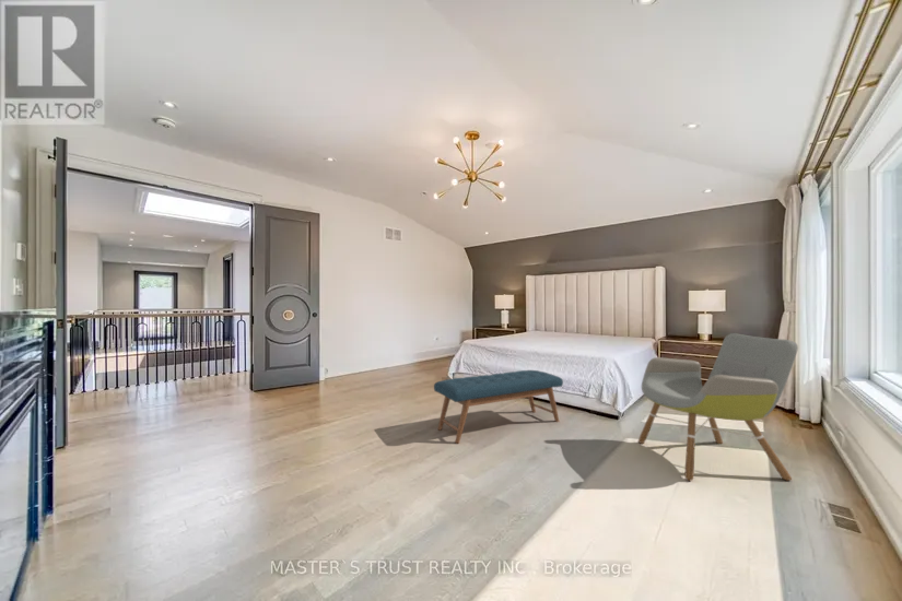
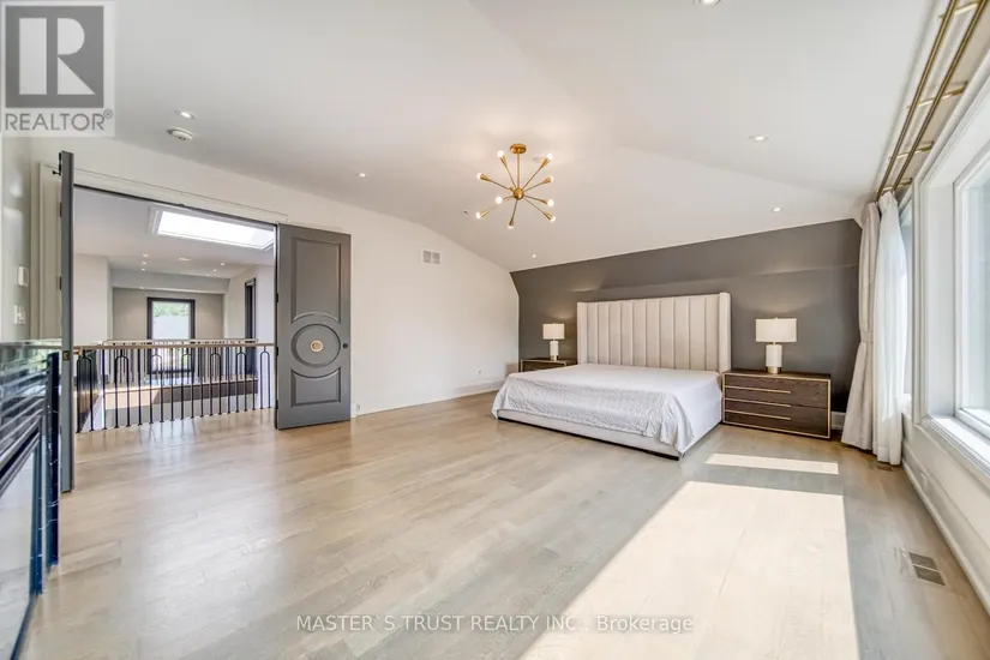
- armchair (712, 398)
- bench (500, 400)
